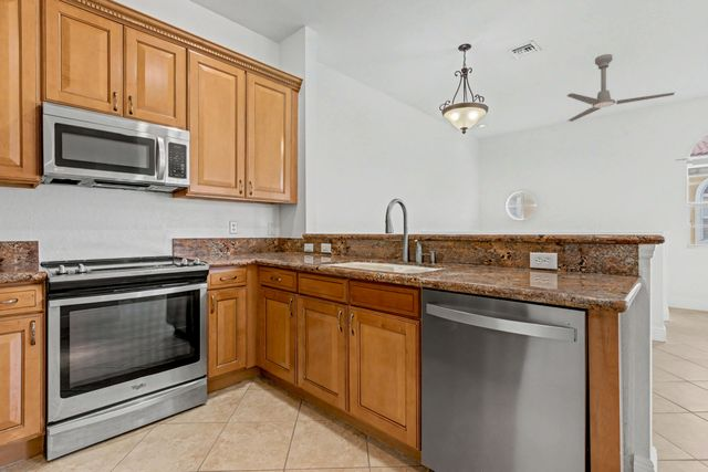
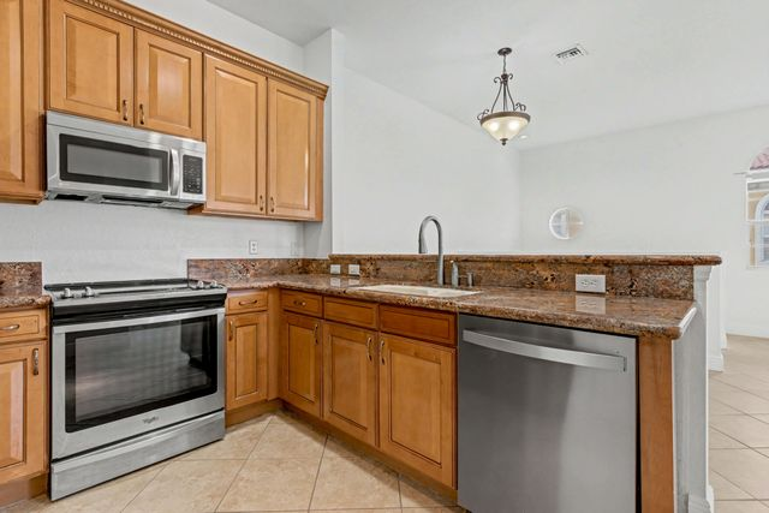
- ceiling fan (605, 78)
